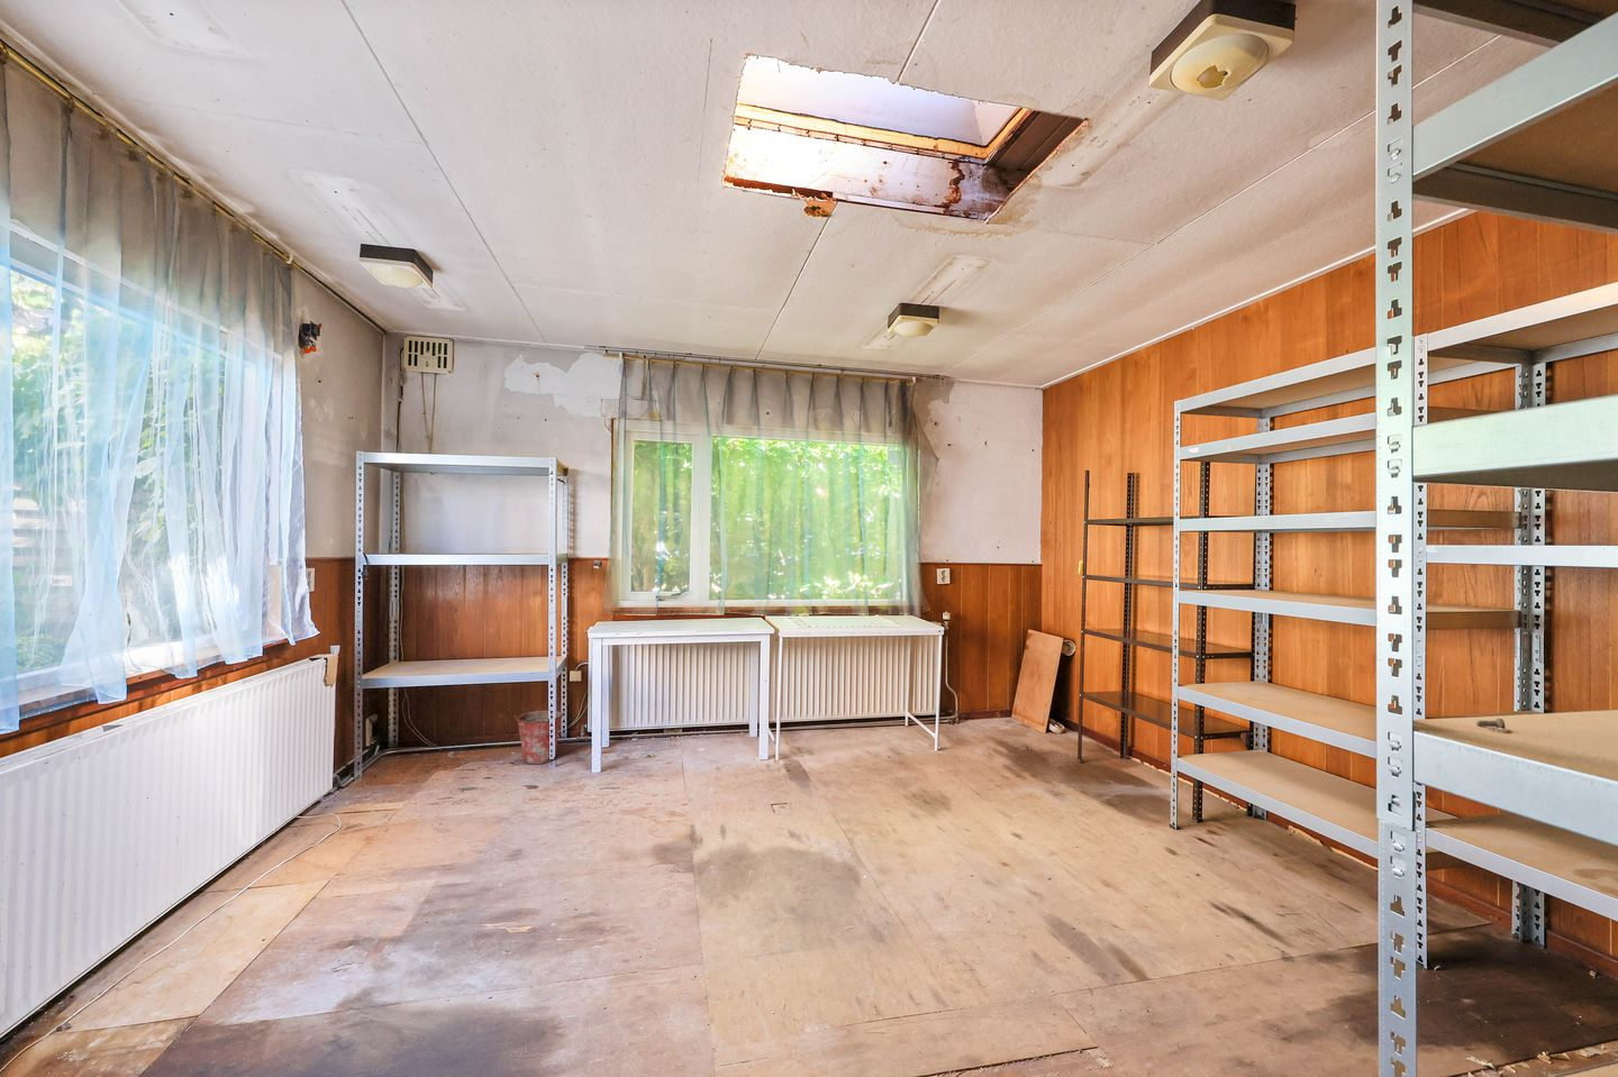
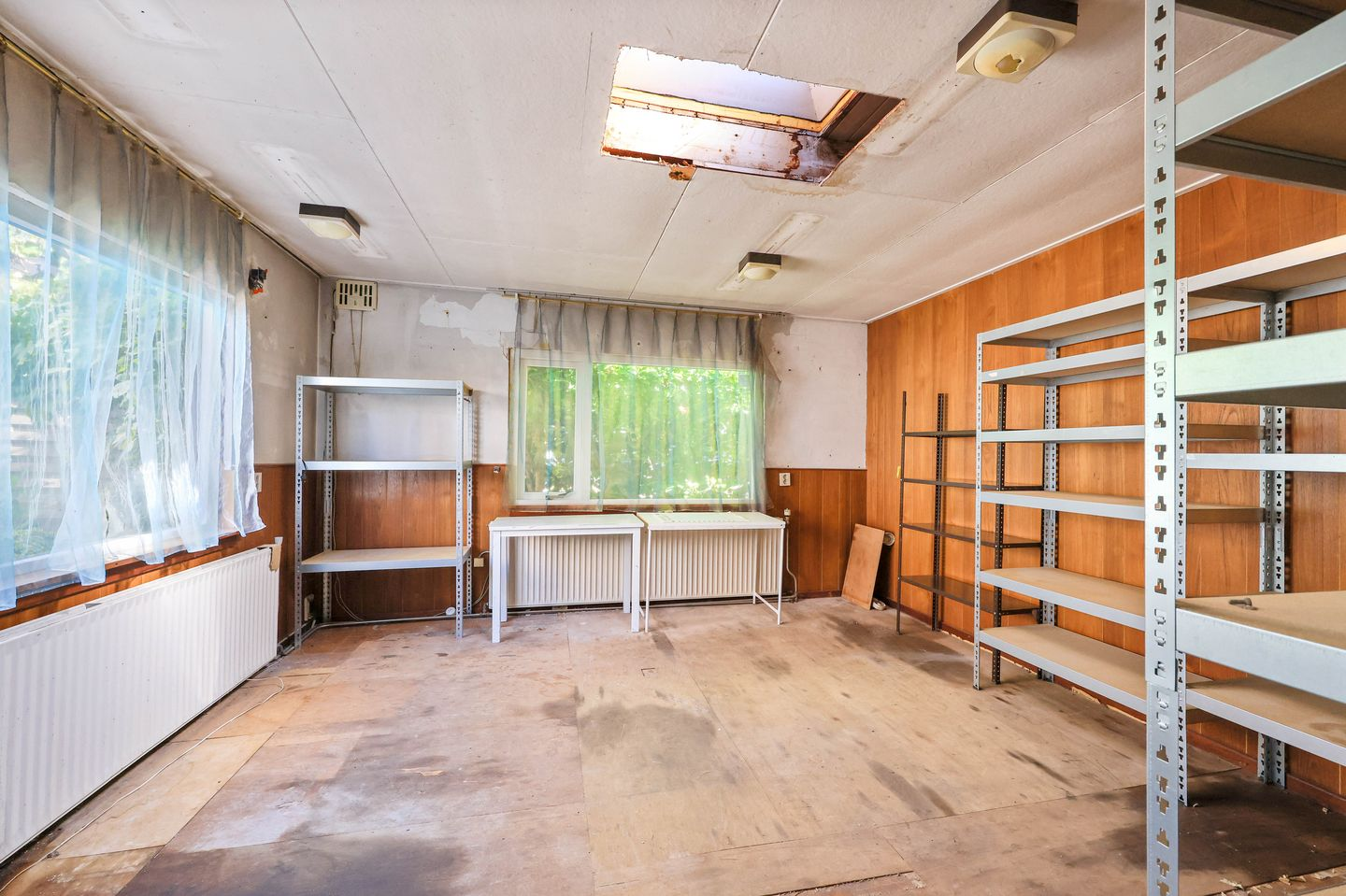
- bucket (540, 736)
